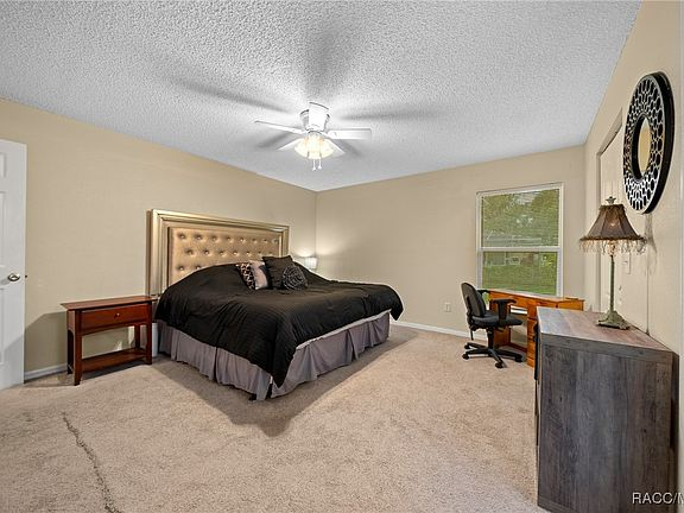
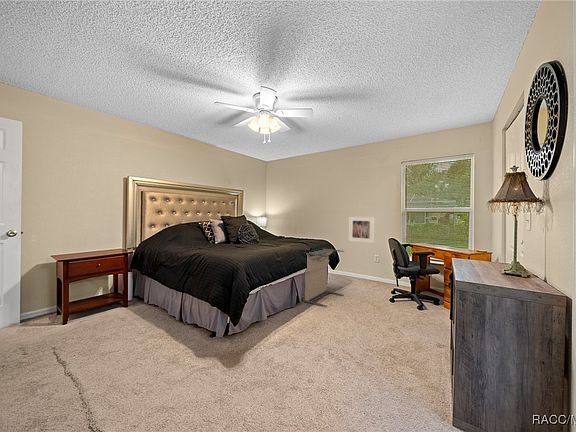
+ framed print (361, 229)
+ laundry hamper (324, 274)
